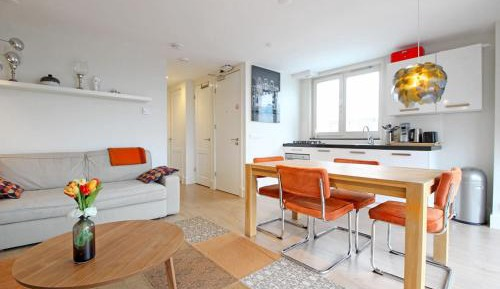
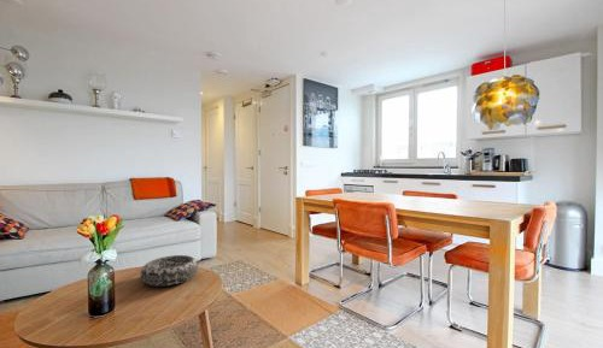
+ decorative bowl (170, 270)
